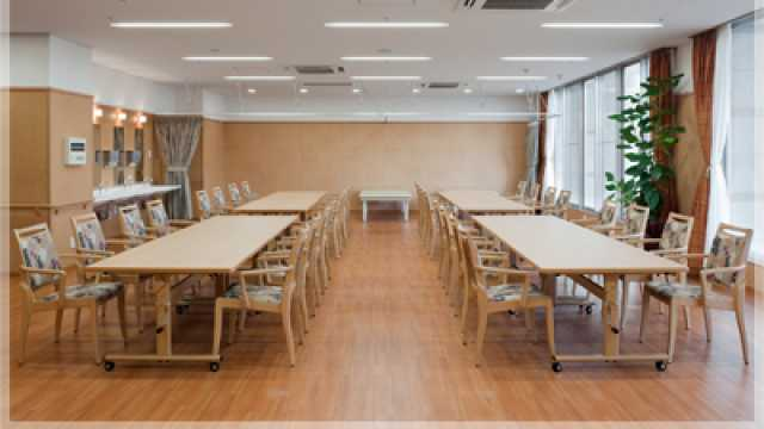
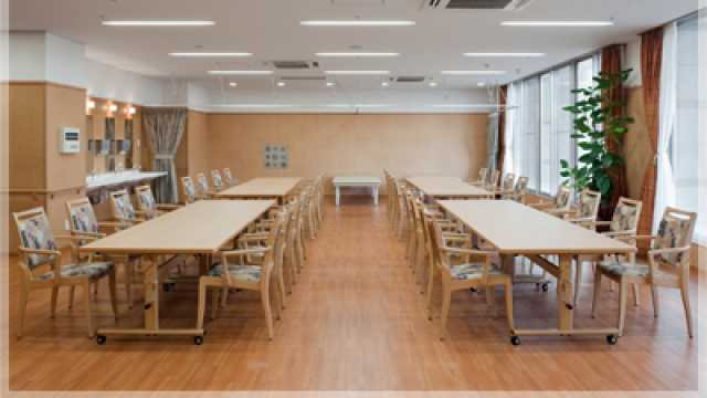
+ wall art (275, 156)
